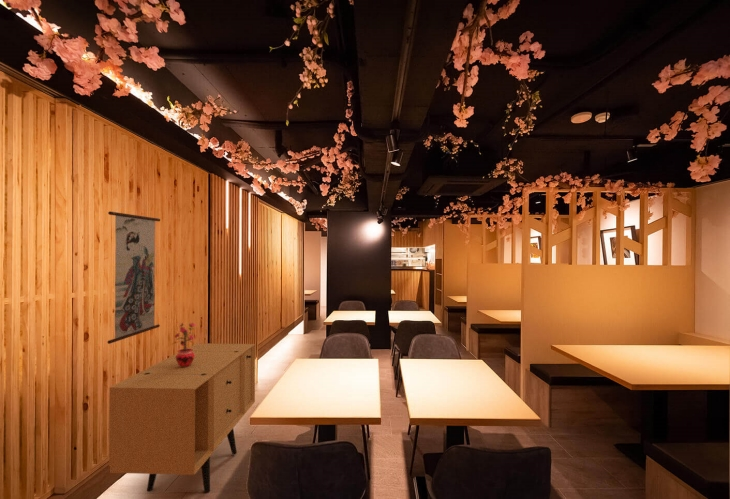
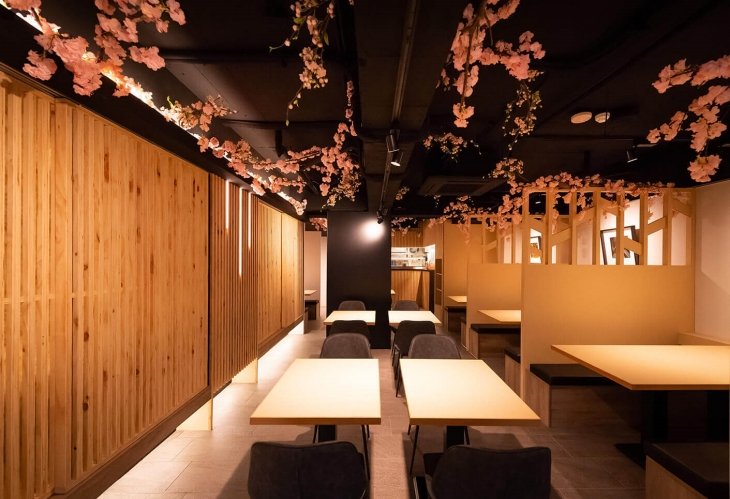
- sideboard (196, 416)
- wall scroll (136, 266)
- potted plant (184, 343)
